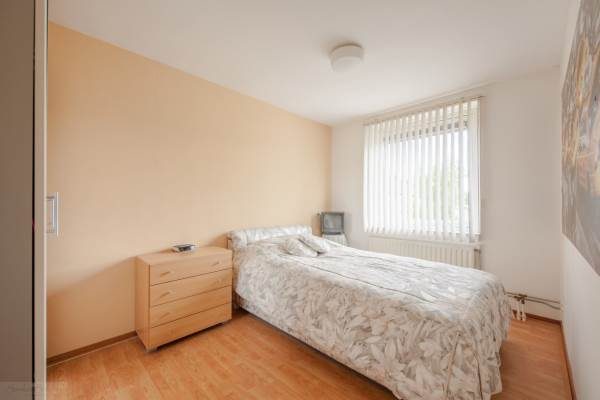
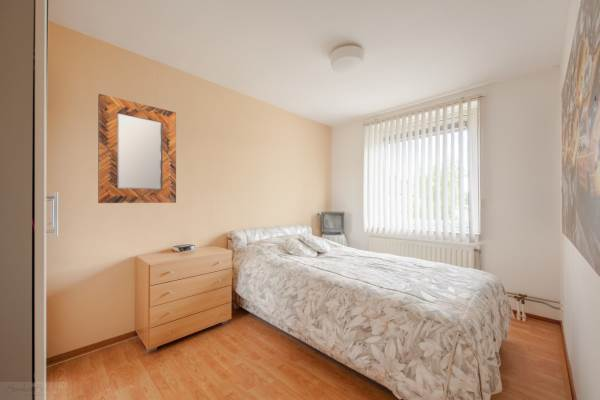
+ home mirror (140, 153)
